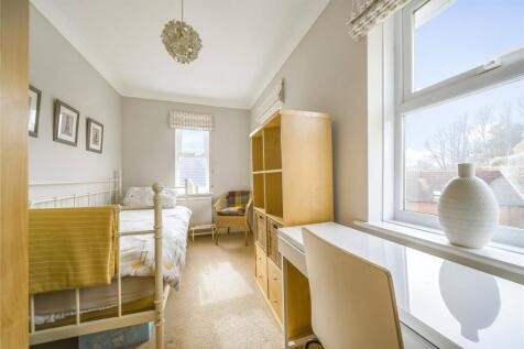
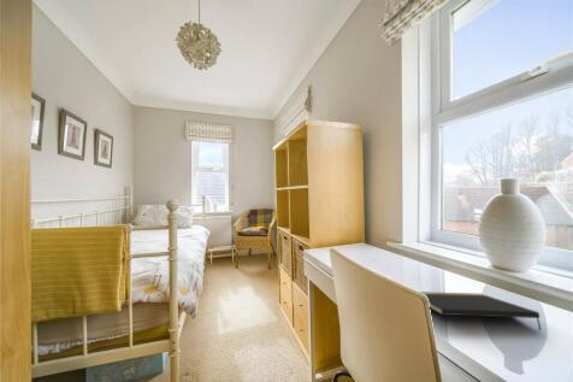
+ notepad (463, 302)
